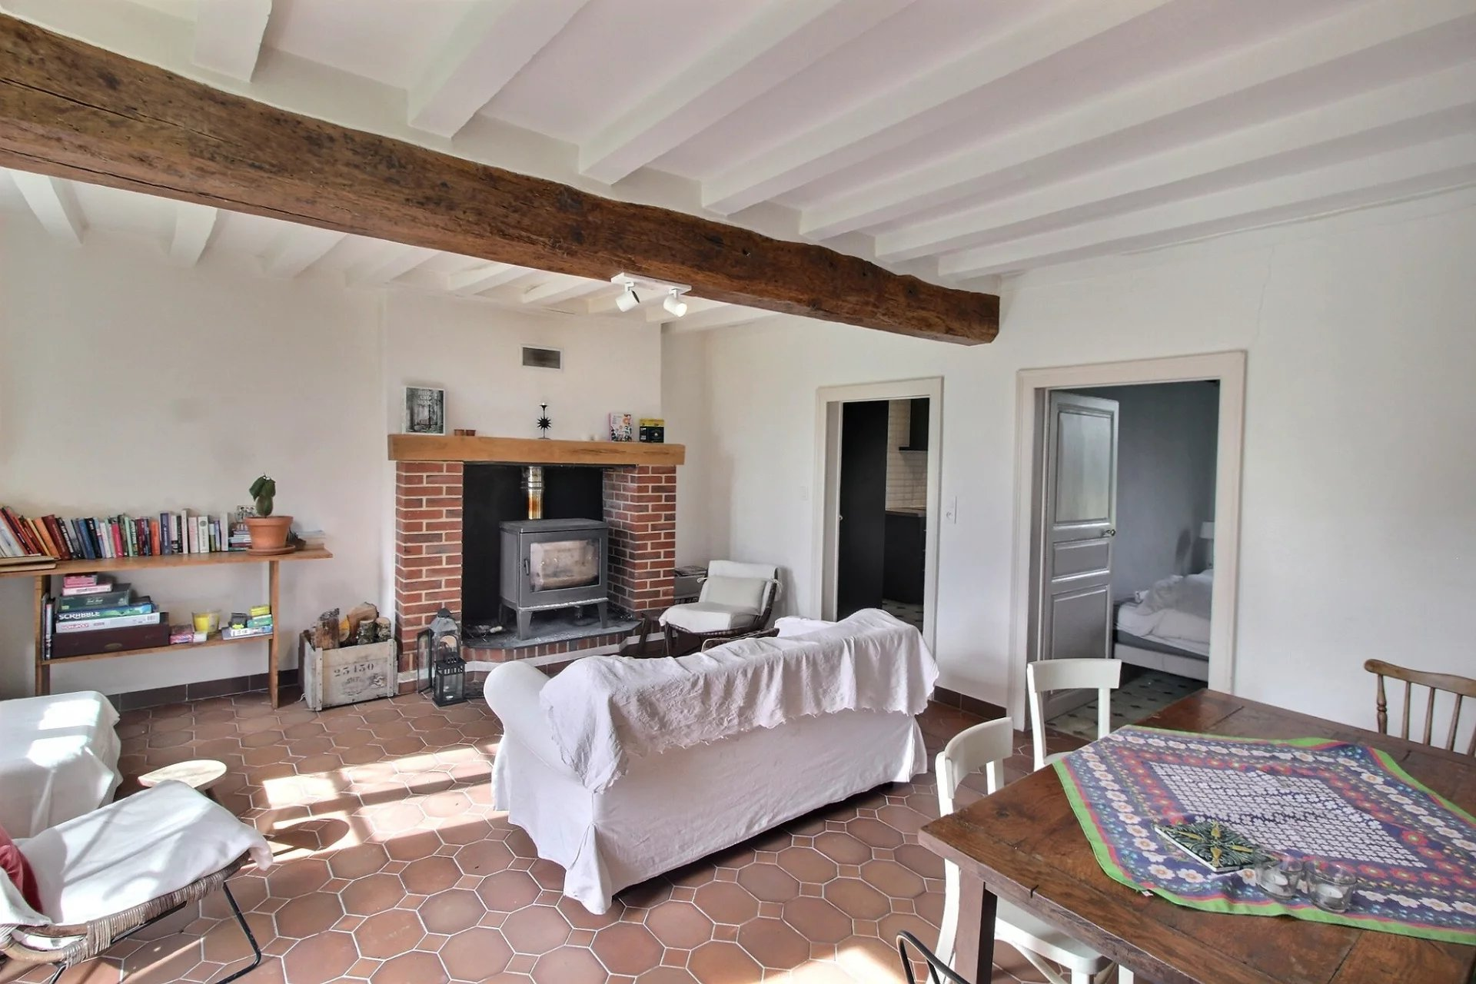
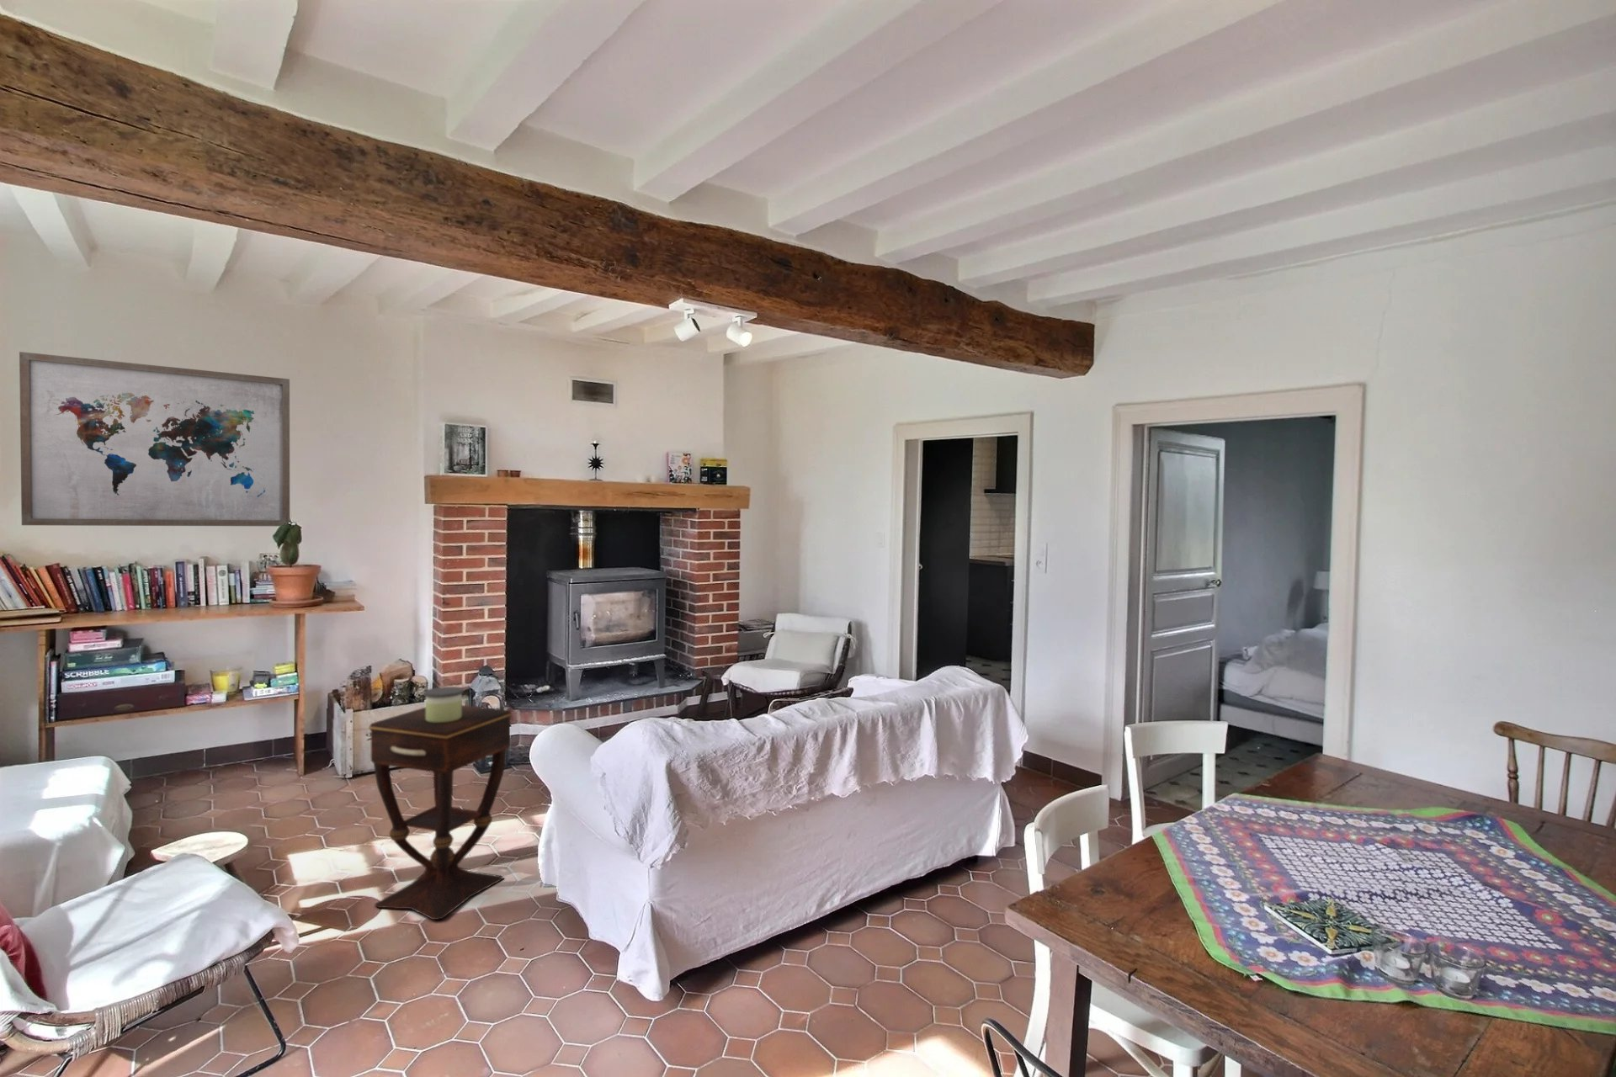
+ candle (444, 704)
+ wall art (166, 446)
+ side table (441, 803)
